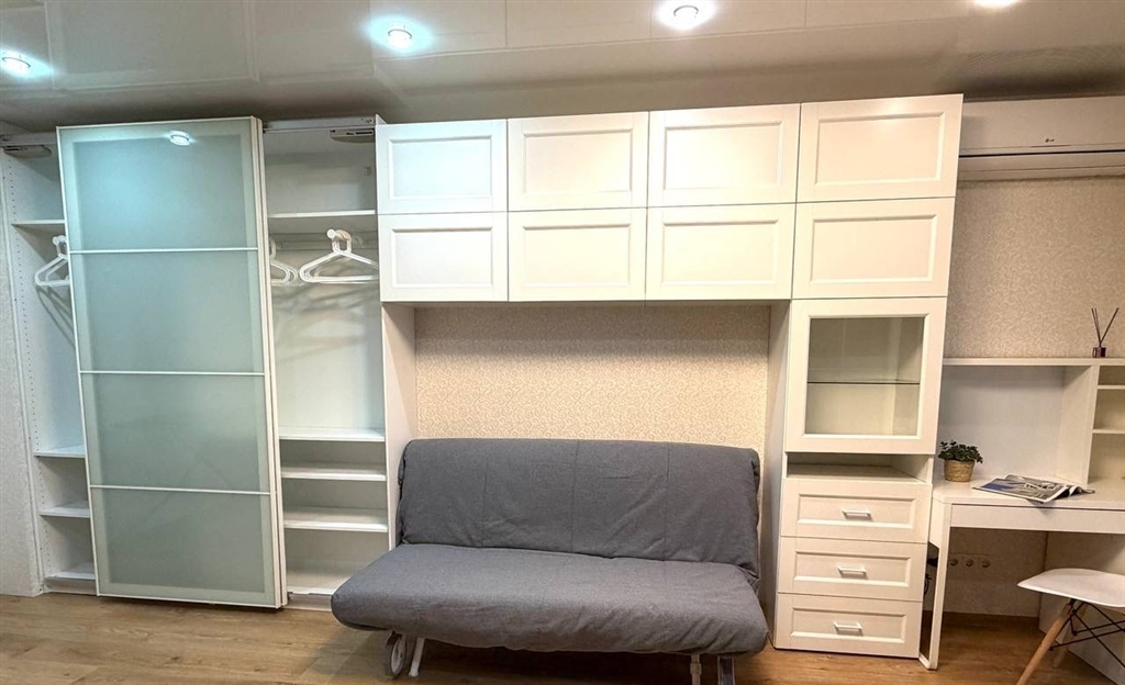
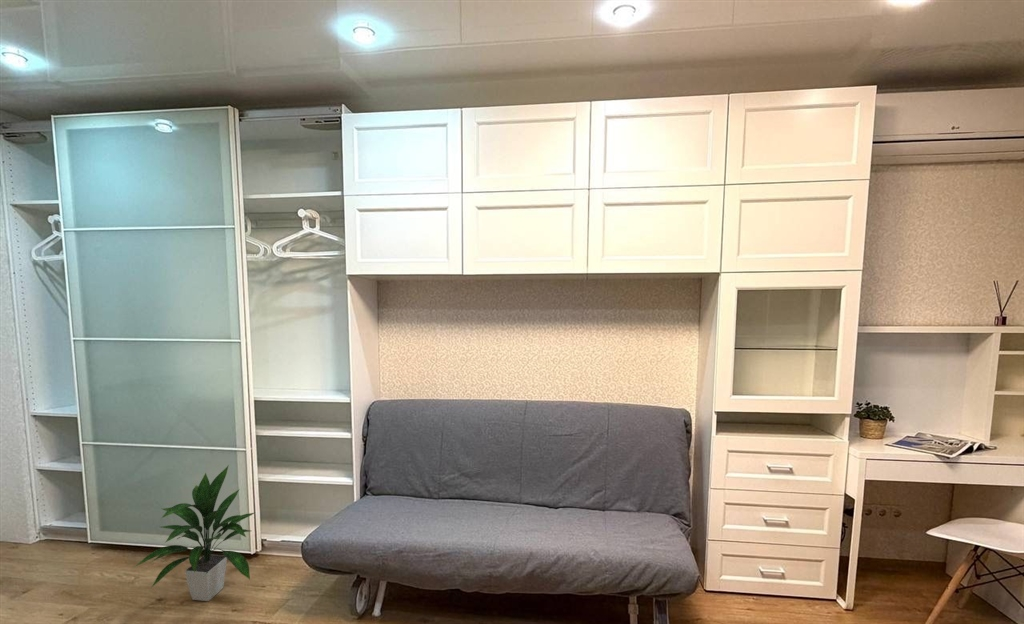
+ indoor plant (206, 537)
